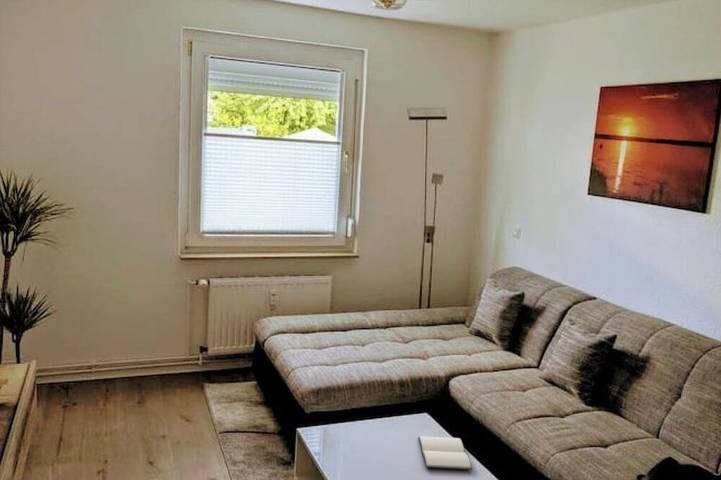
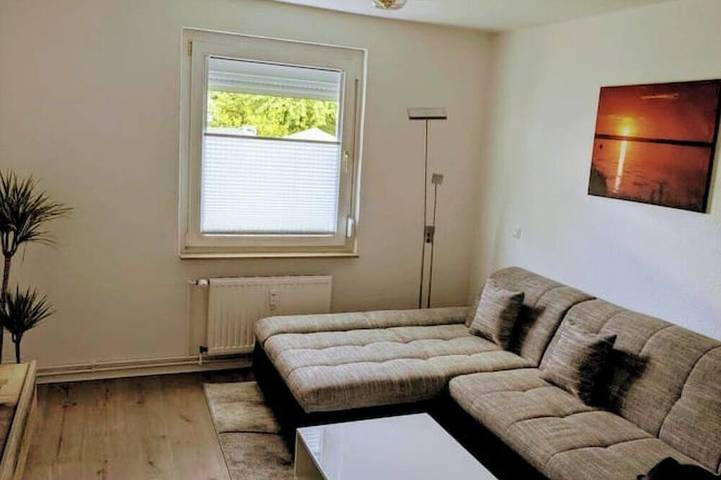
- book (443, 451)
